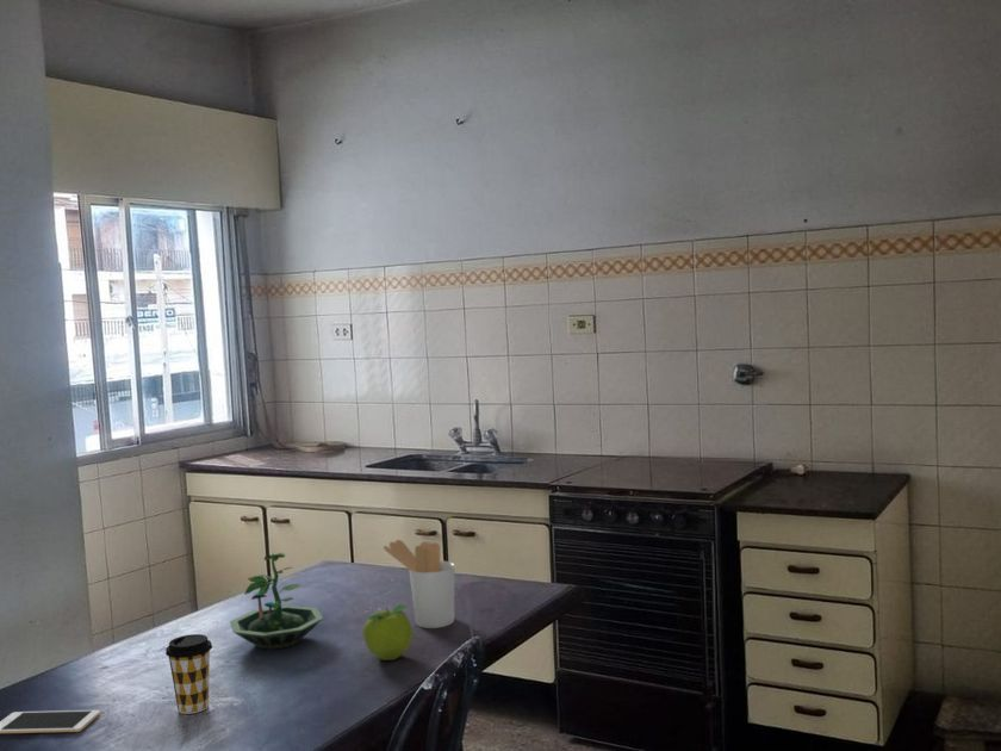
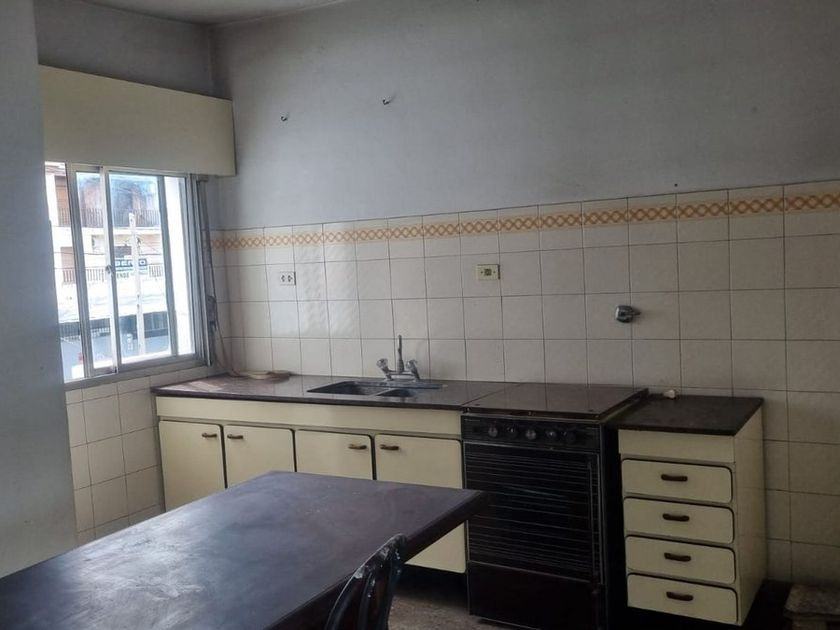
- coffee cup (191, 674)
- utensil holder (421, 581)
- terrarium (273, 570)
- fruit (388, 632)
- cell phone (45, 721)
